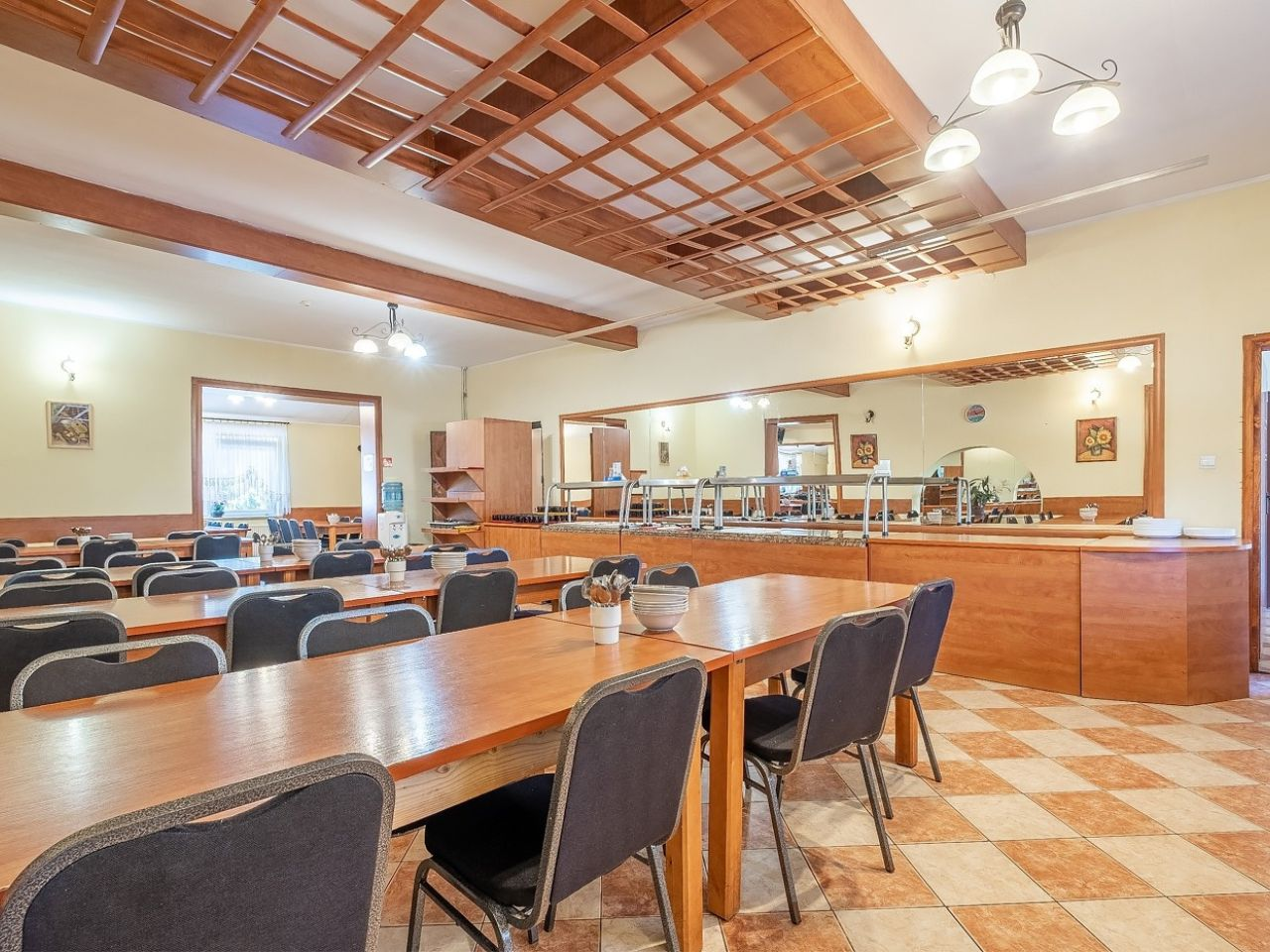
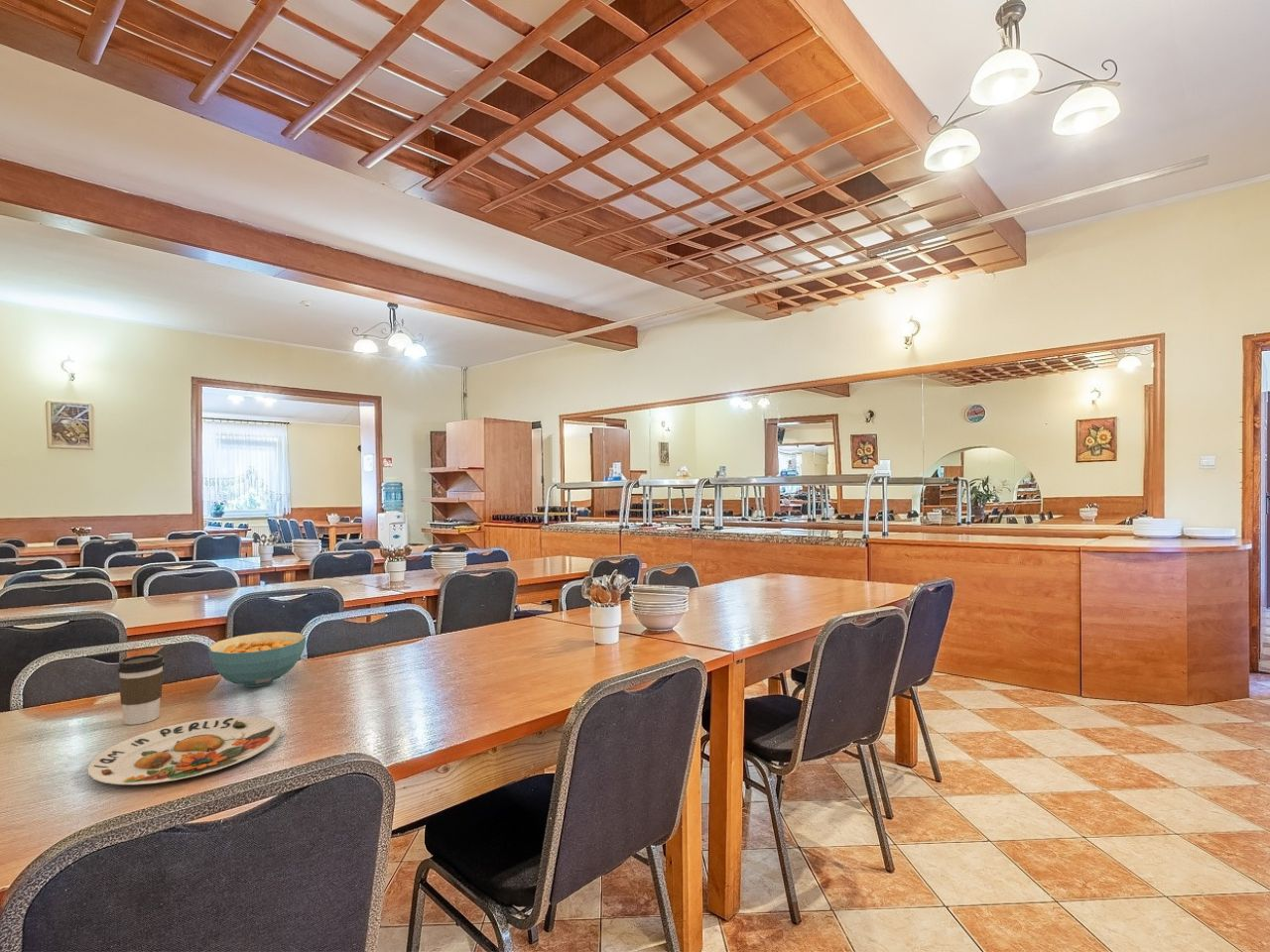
+ plate (190, 749)
+ coffee cup (141, 688)
+ cereal bowl (258, 662)
